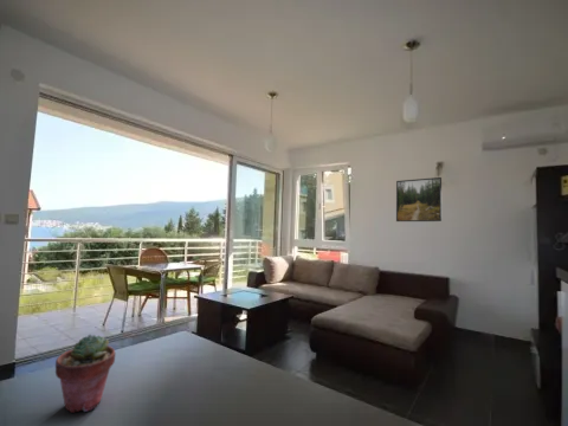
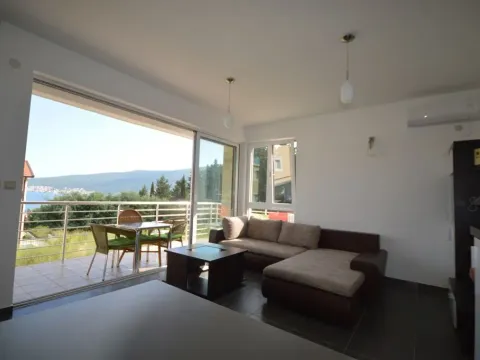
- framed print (418, 200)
- potted succulent (85, 368)
